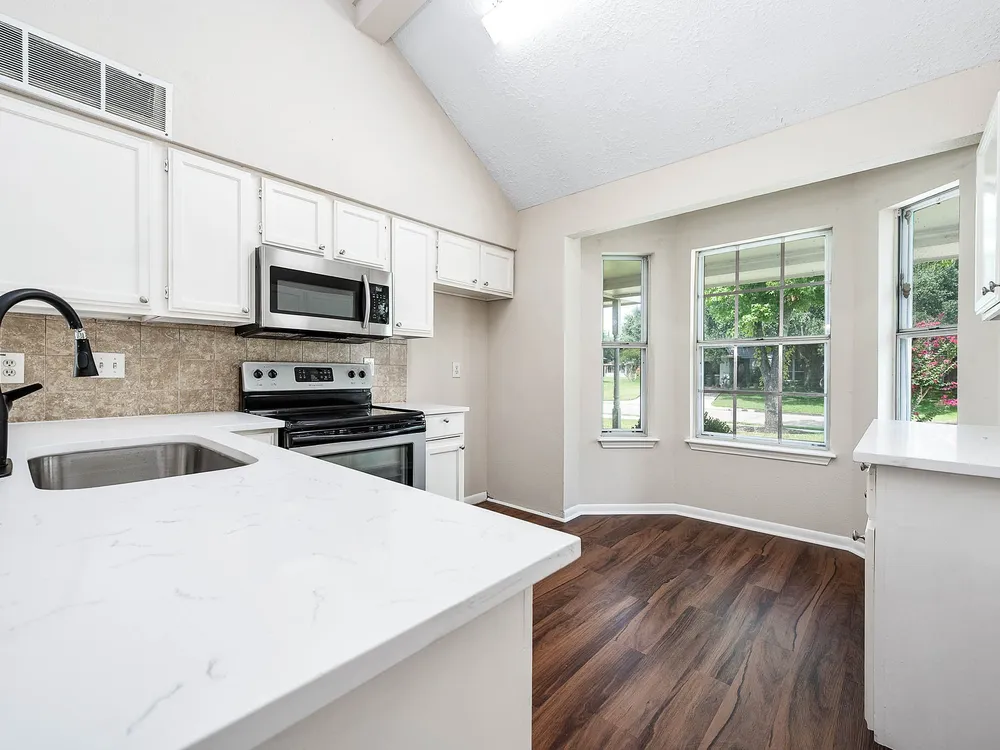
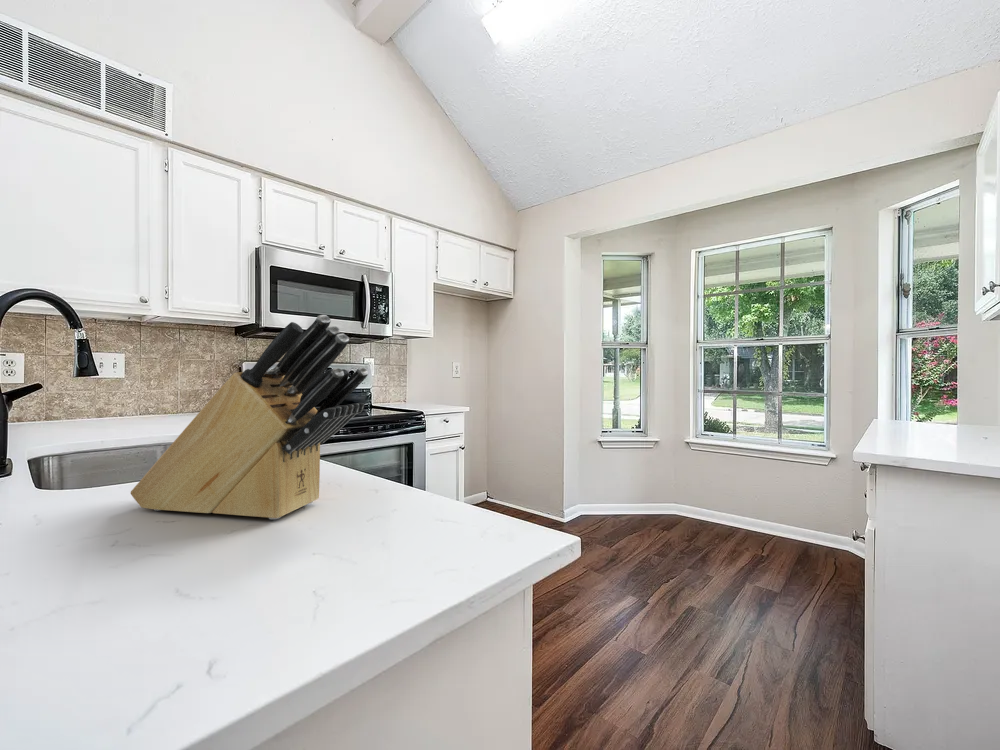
+ knife block (253, 411)
